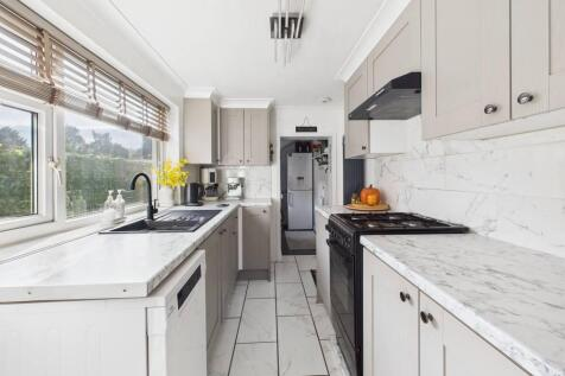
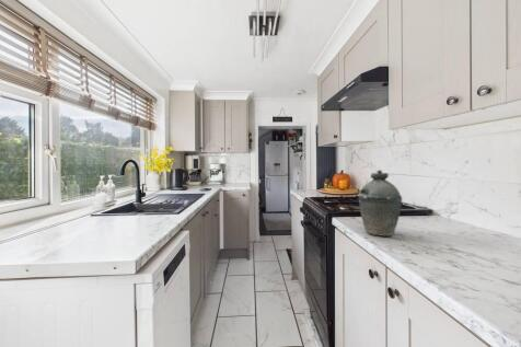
+ kettle (379, 201)
